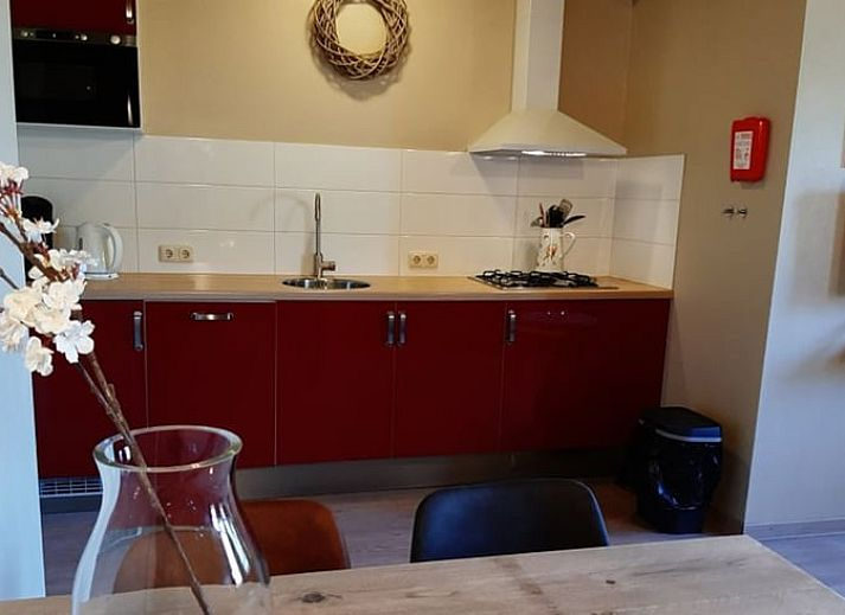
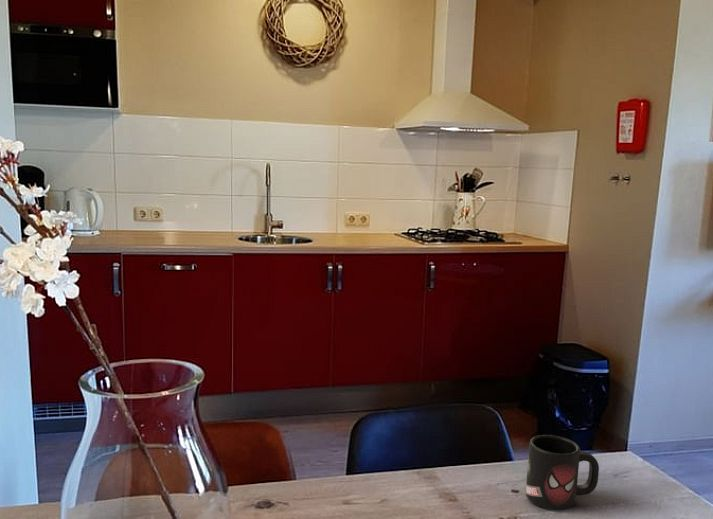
+ mug (562, 471)
